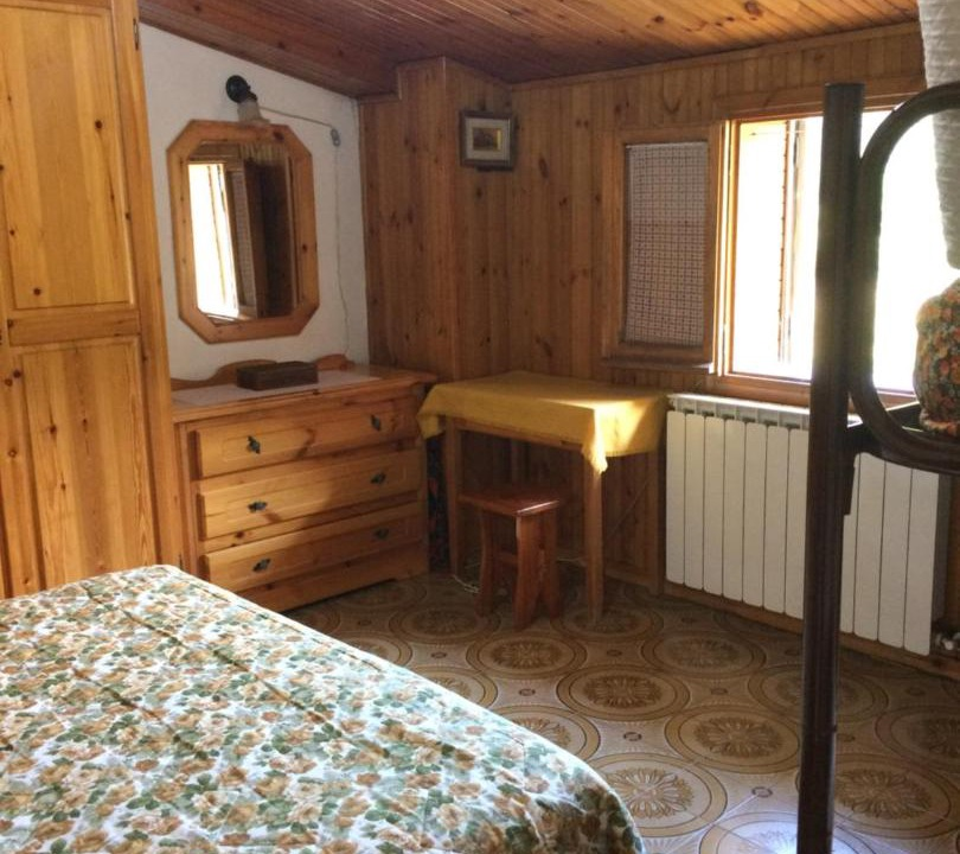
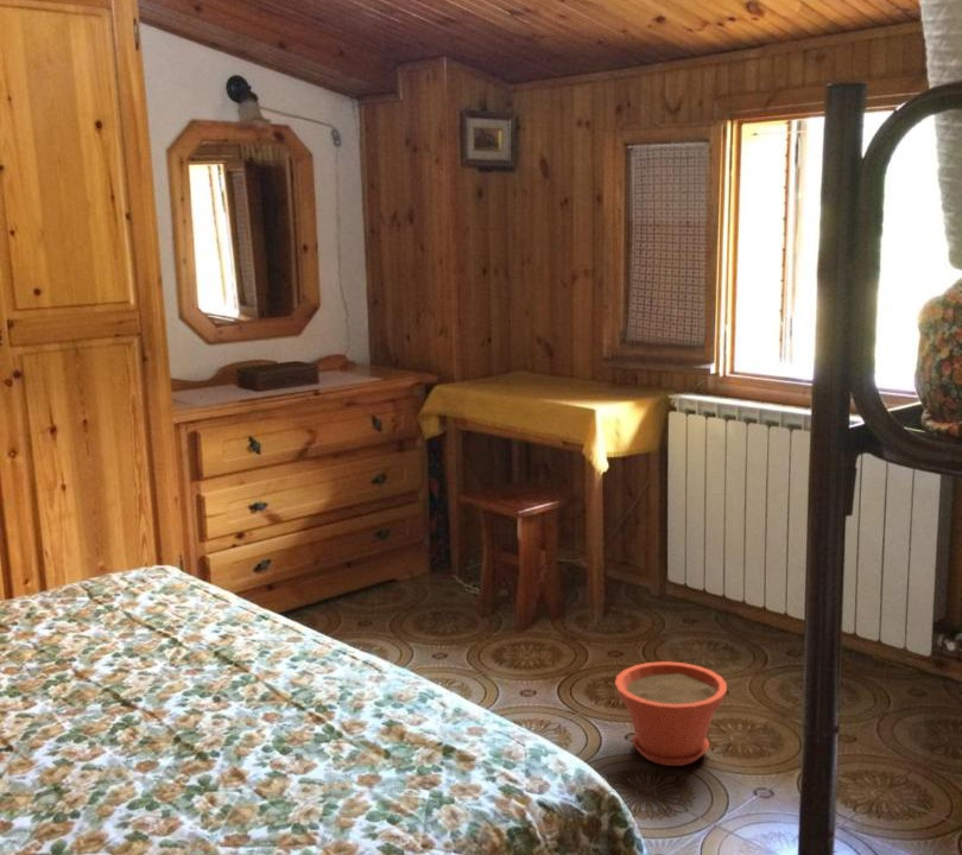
+ plant pot (670, 717)
